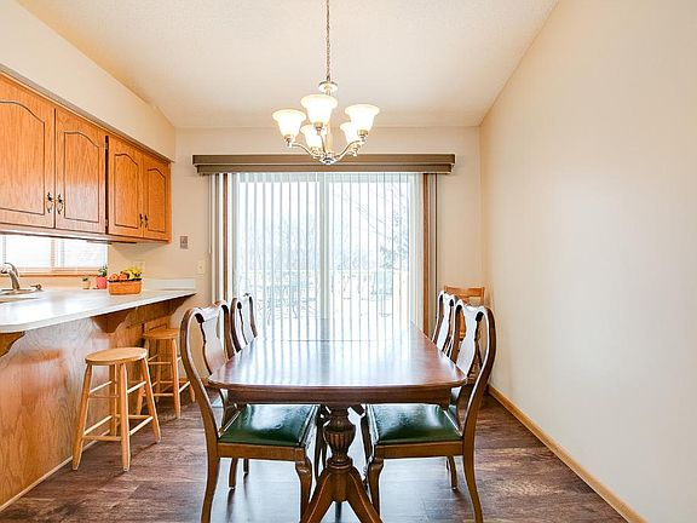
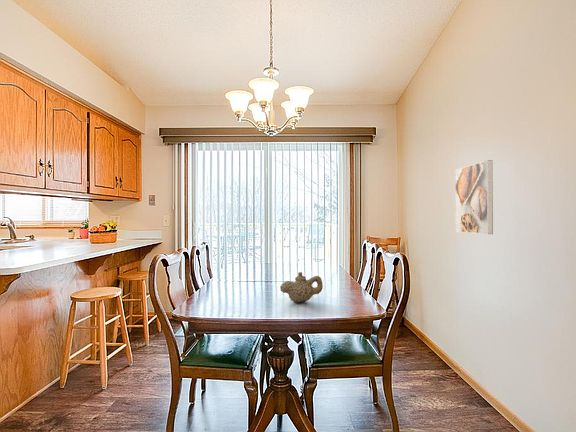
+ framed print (472, 199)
+ teapot (301, 287)
